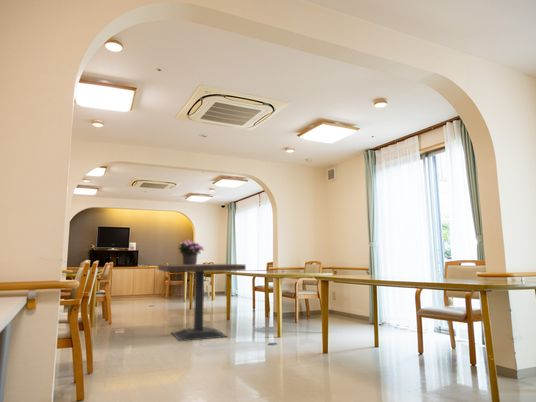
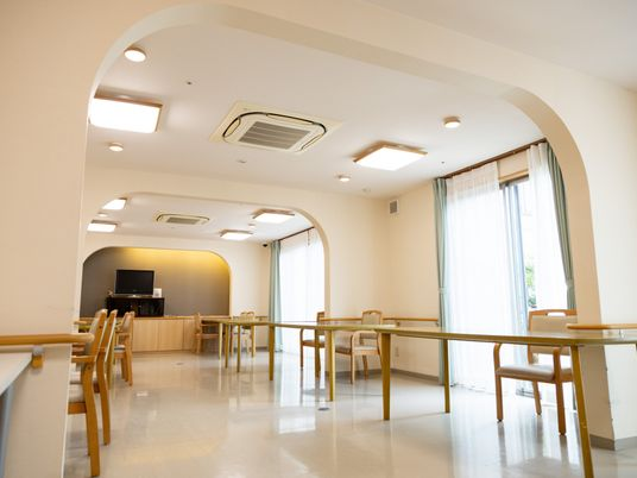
- dining table (199, 299)
- potted flower (190, 251)
